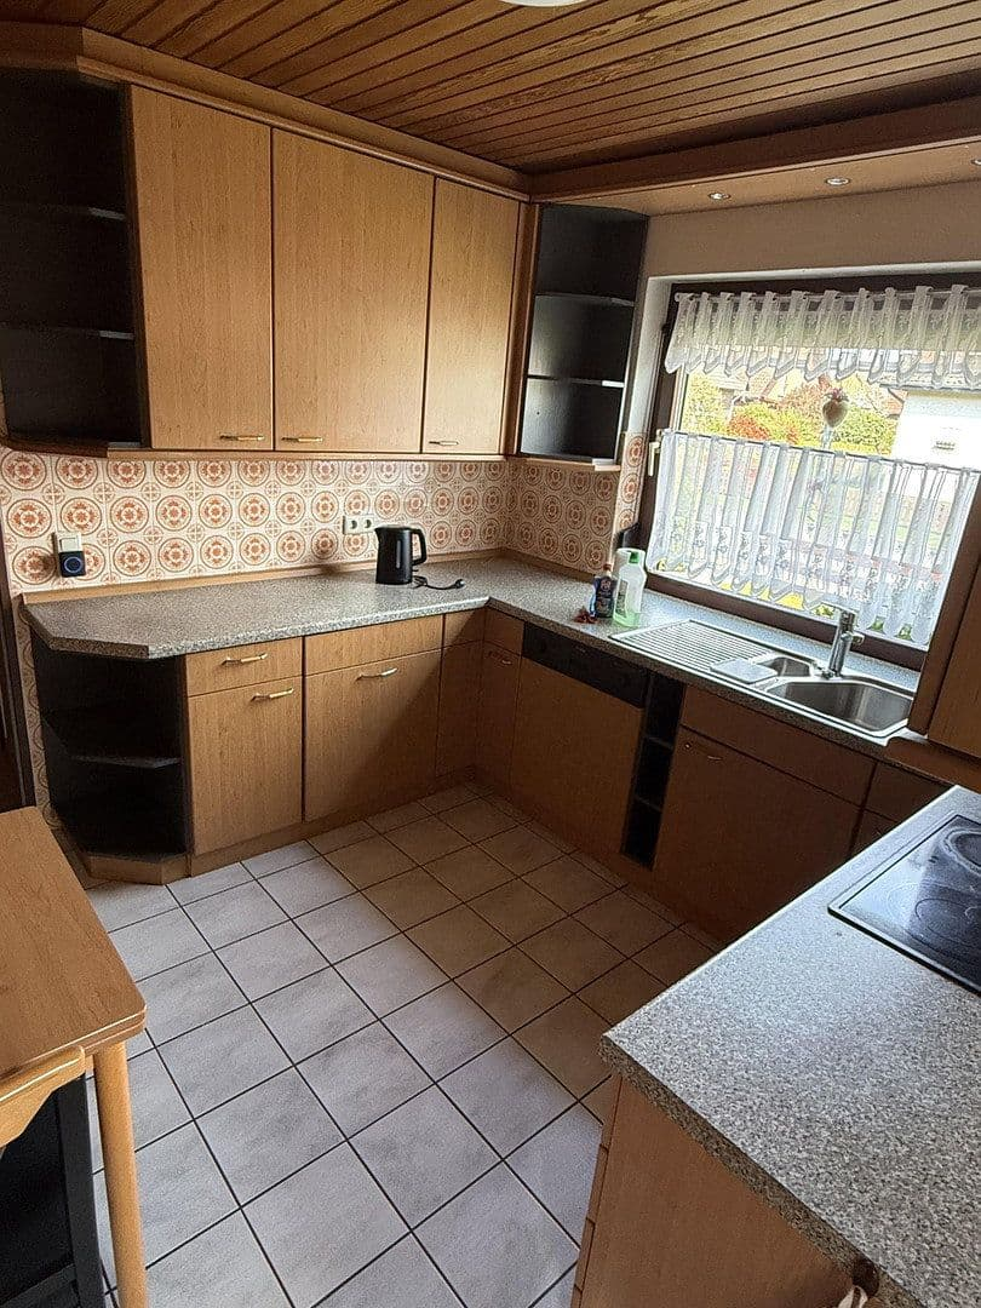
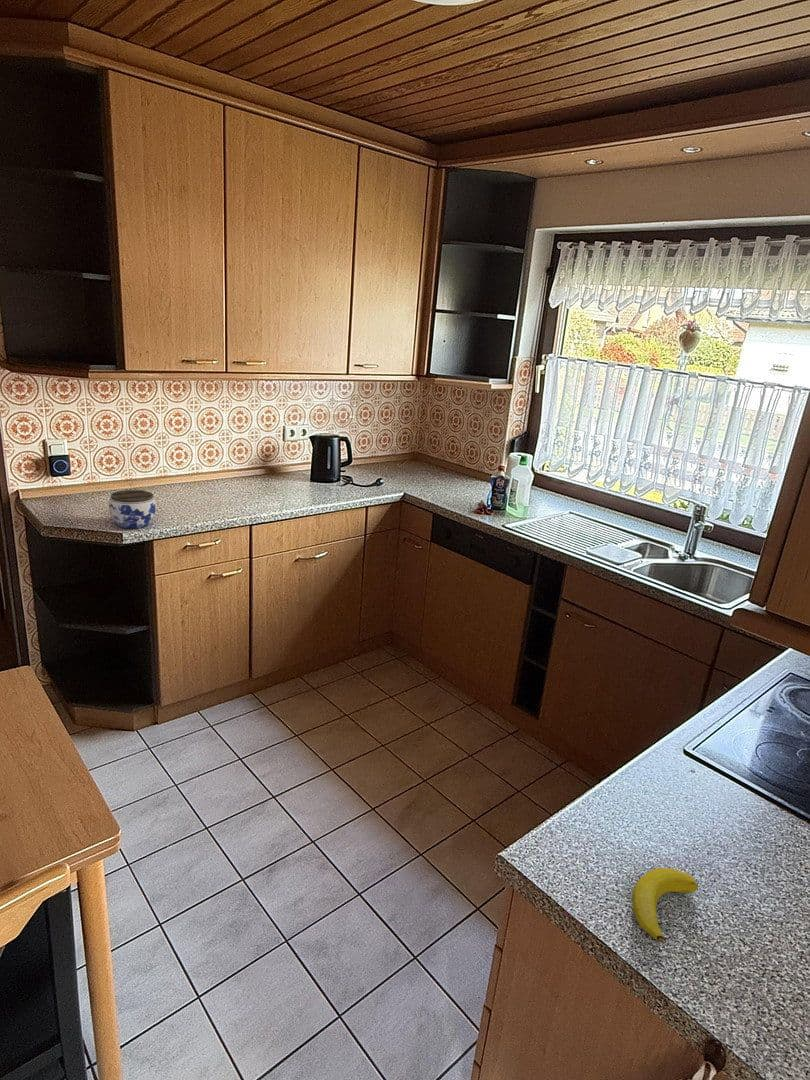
+ banana (660, 895)
+ jar (132, 509)
